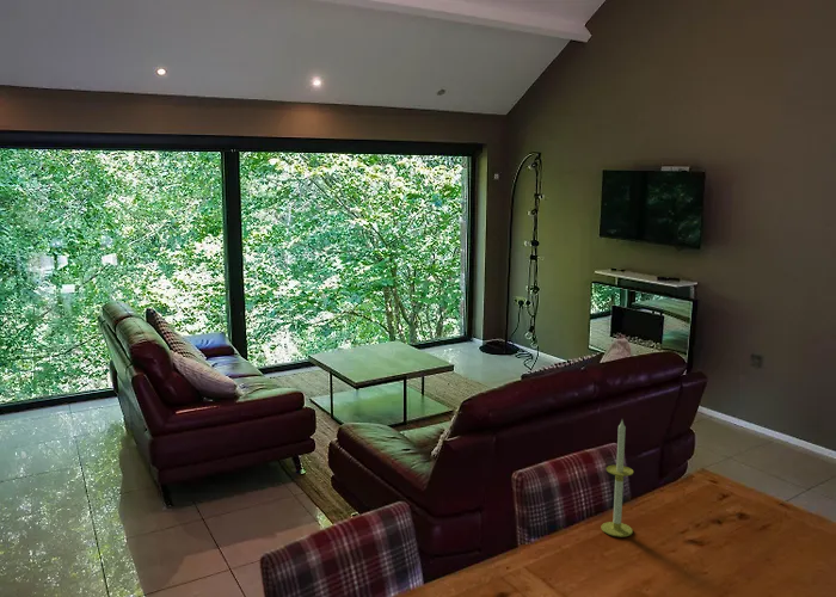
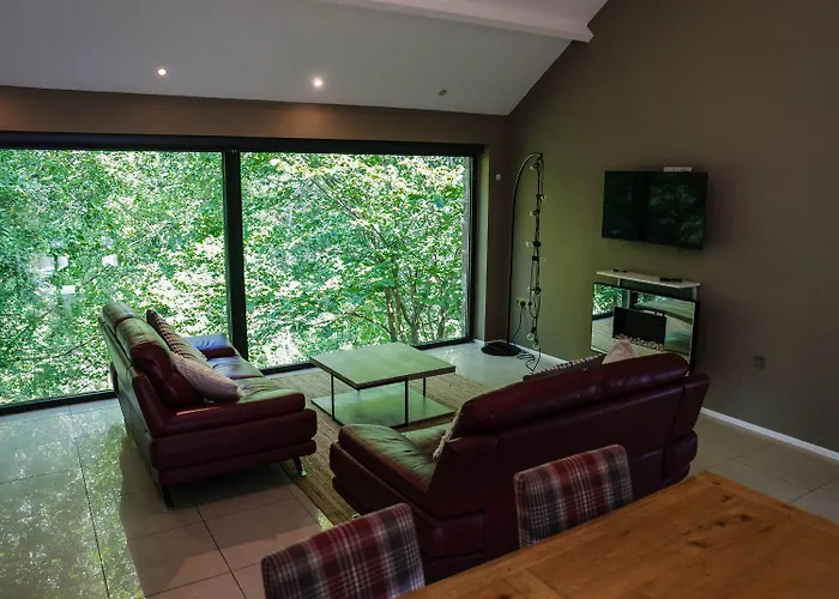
- candle (619, 474)
